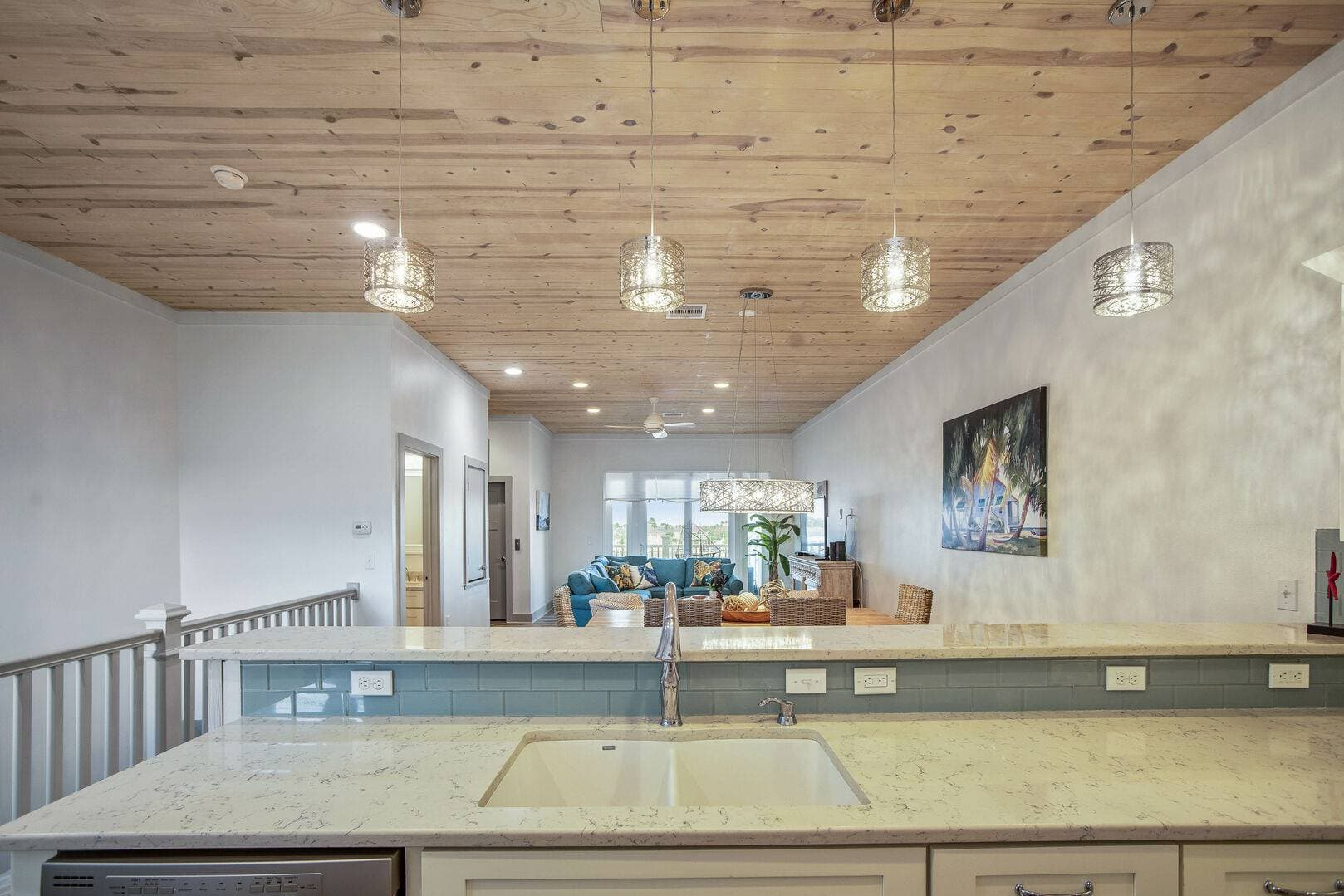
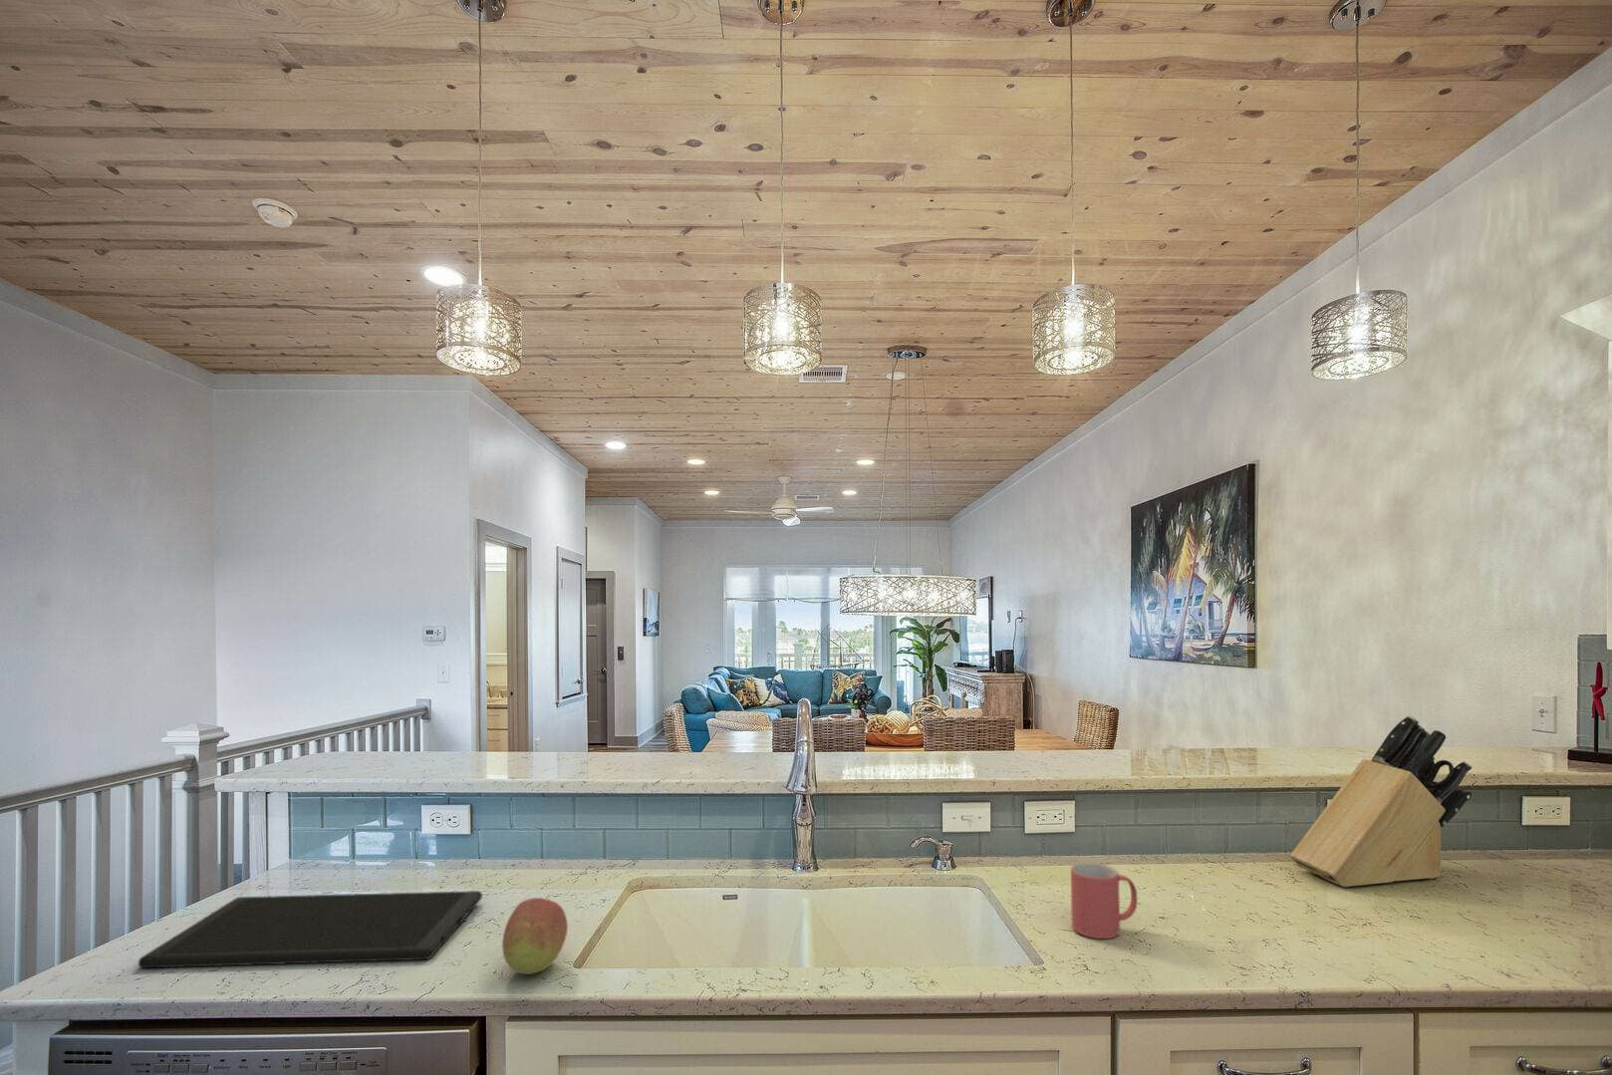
+ fruit (534, 935)
+ mug (1103, 899)
+ cutting board (326, 925)
+ knife block (1382, 795)
